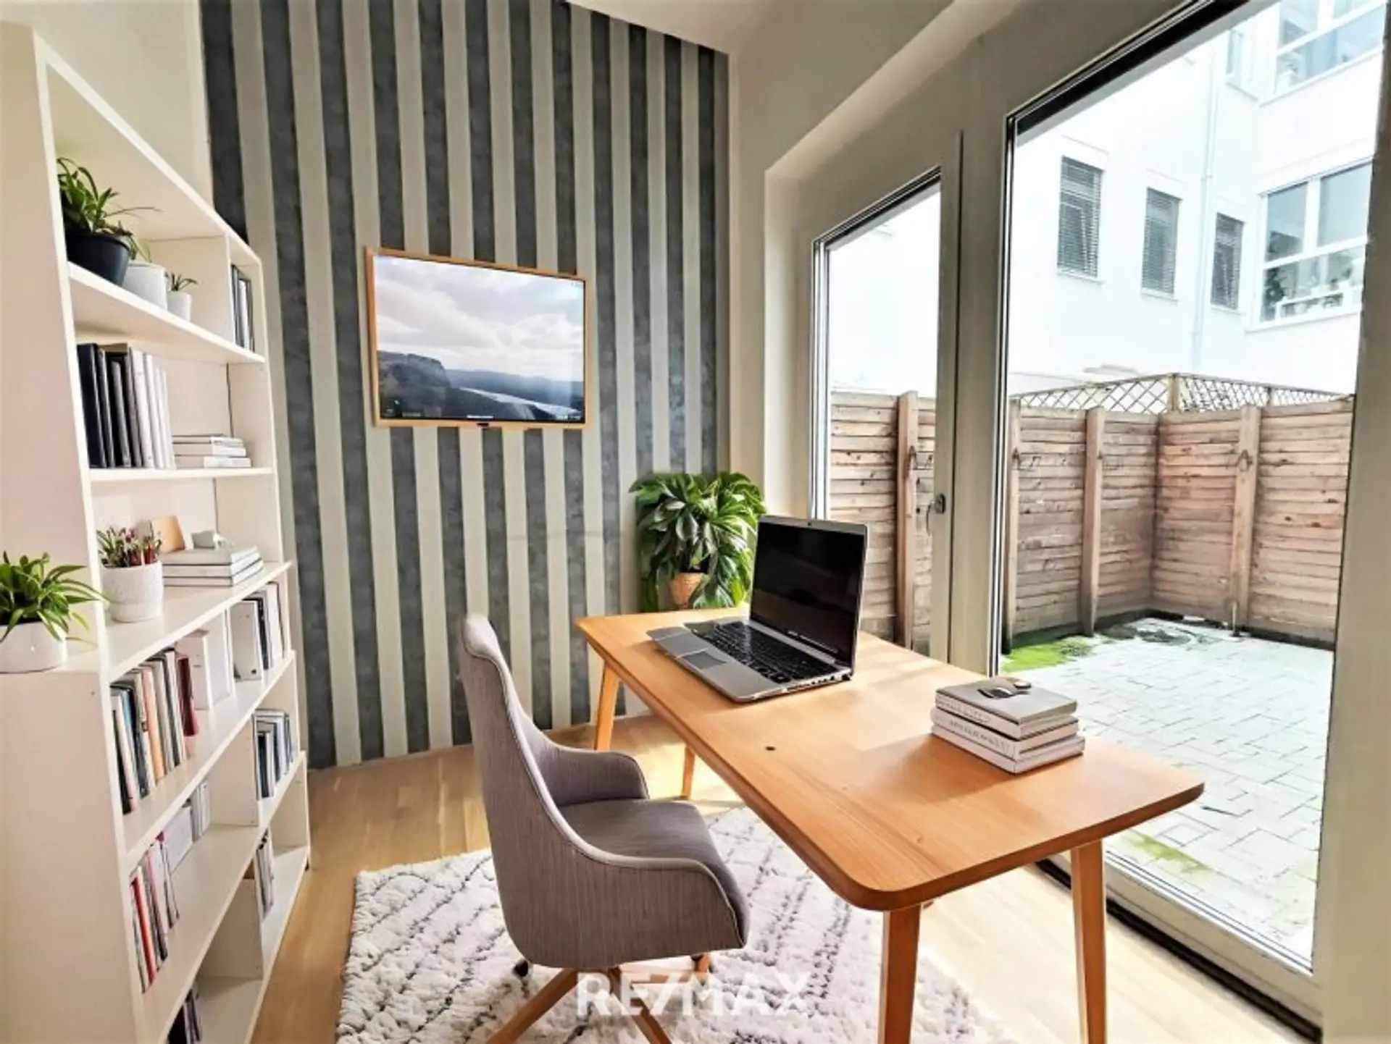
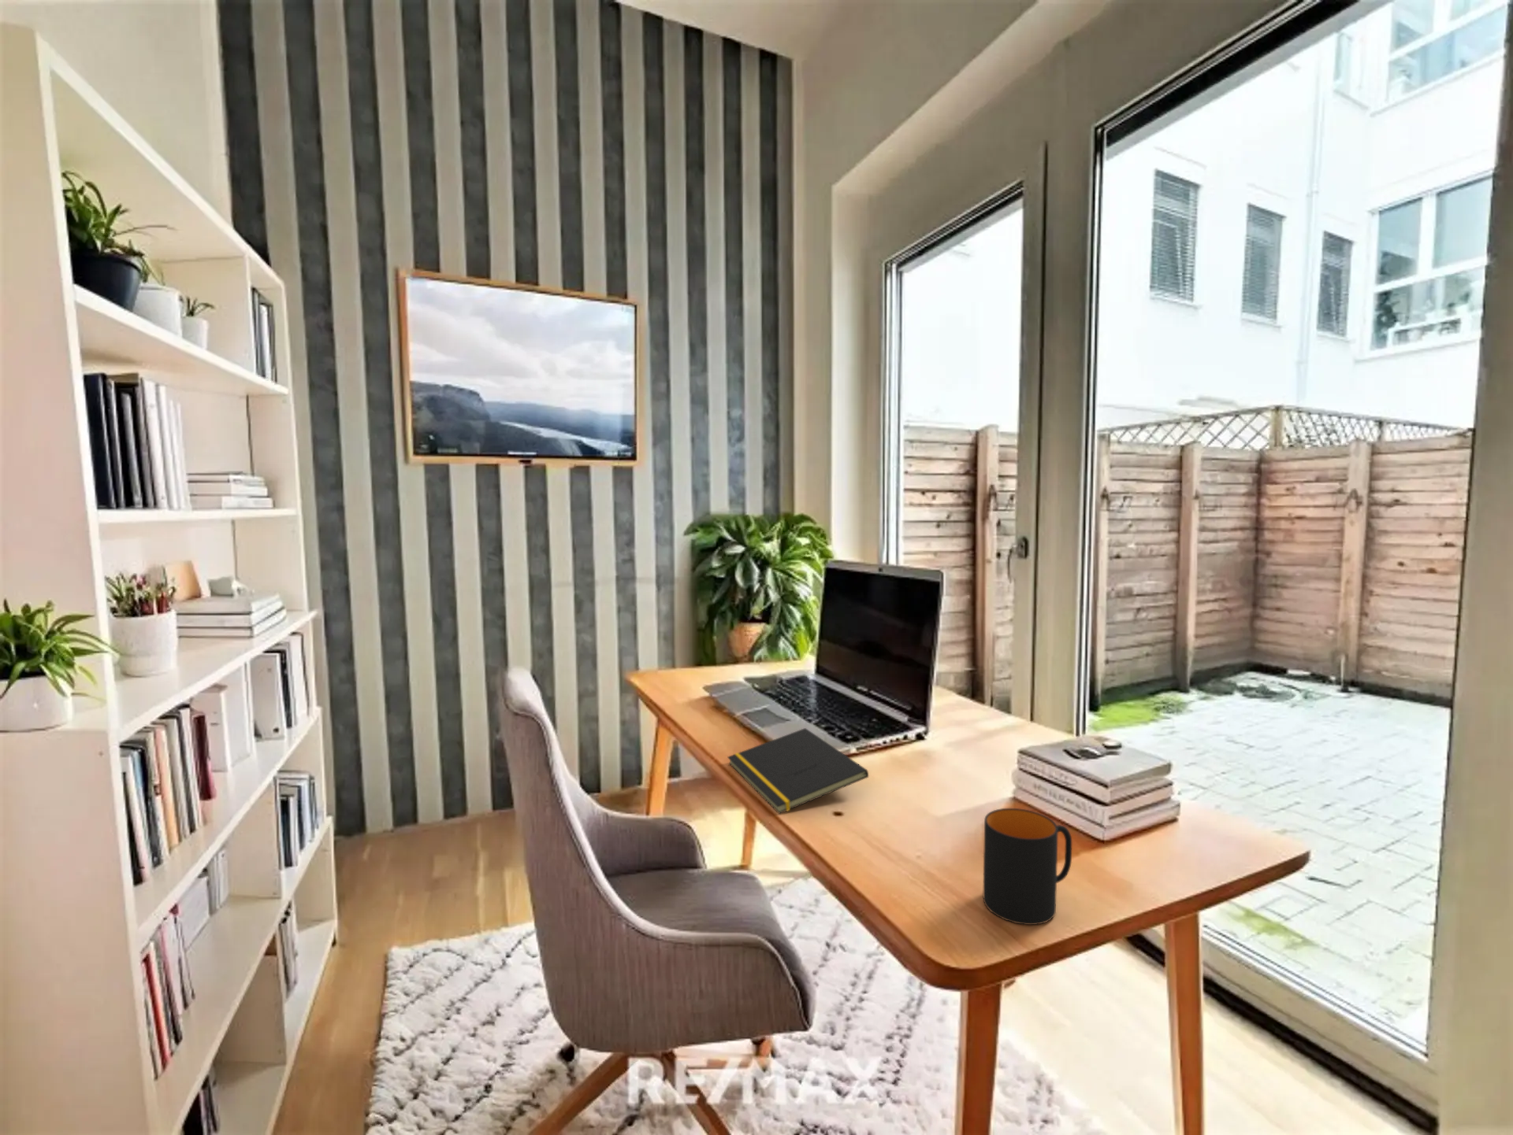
+ mug (1031, 861)
+ notepad (793, 765)
